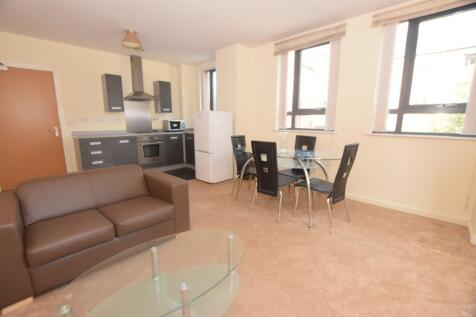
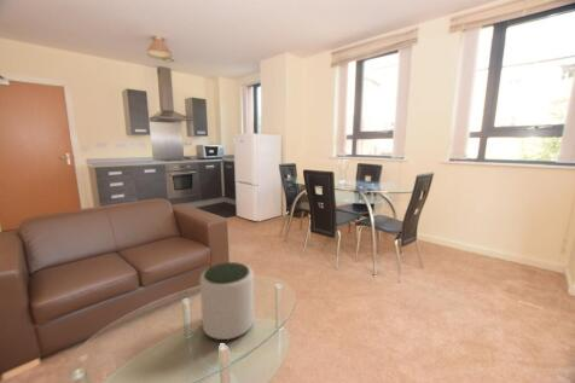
+ plant pot (227, 297)
